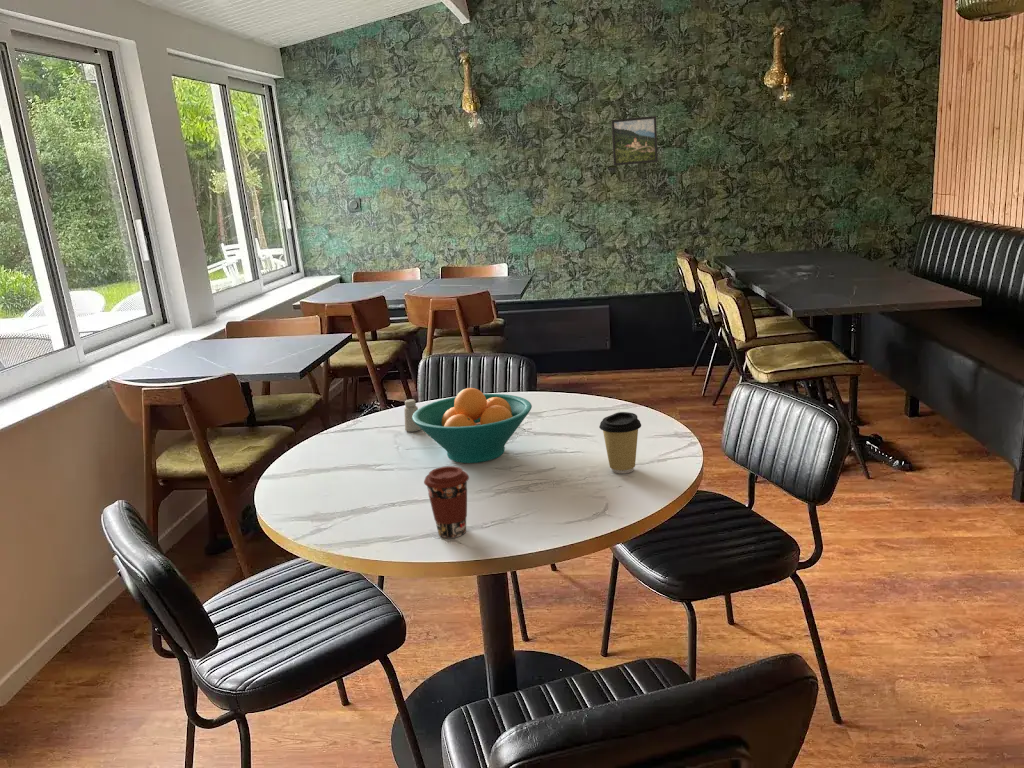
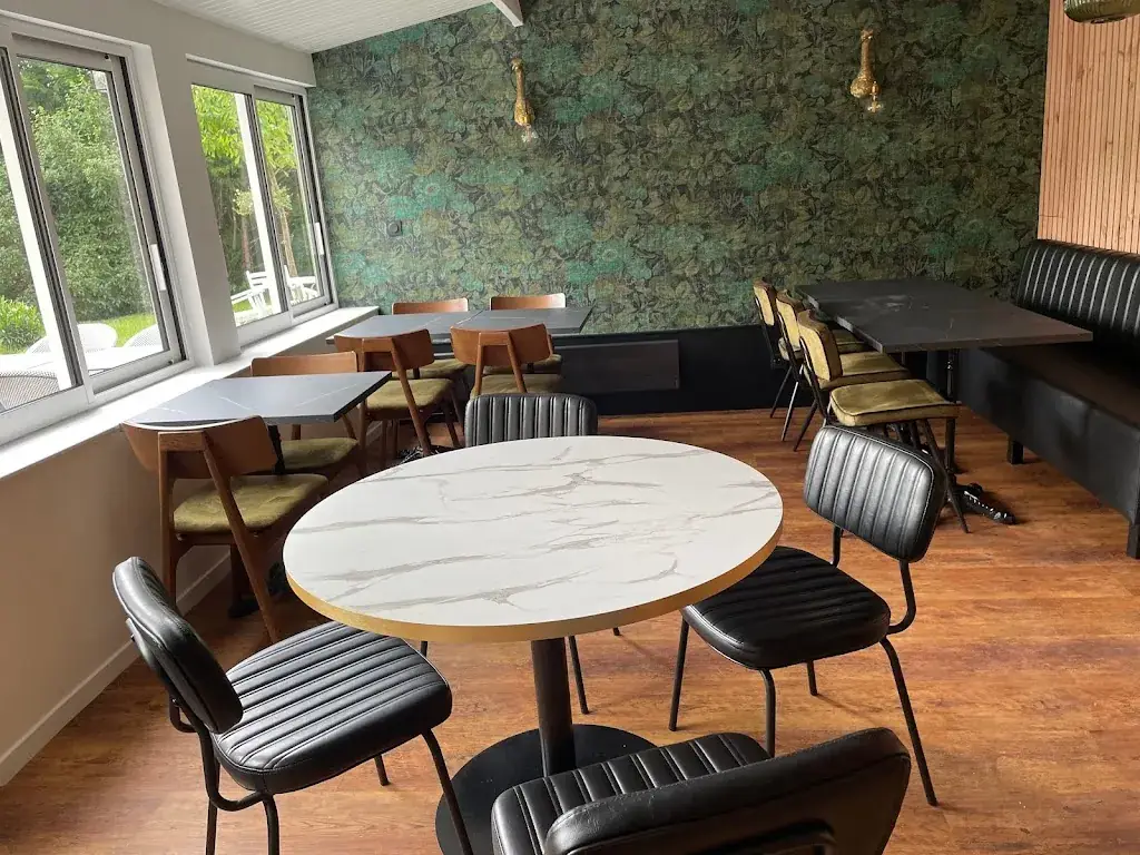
- coffee cup (621, 443)
- coffee cup (449, 502)
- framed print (634, 141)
- saltshaker (411, 414)
- fruit bowl (473, 422)
